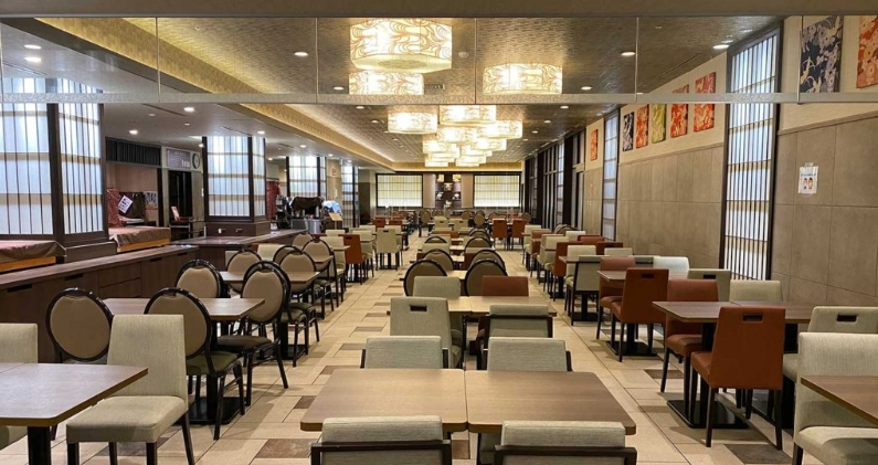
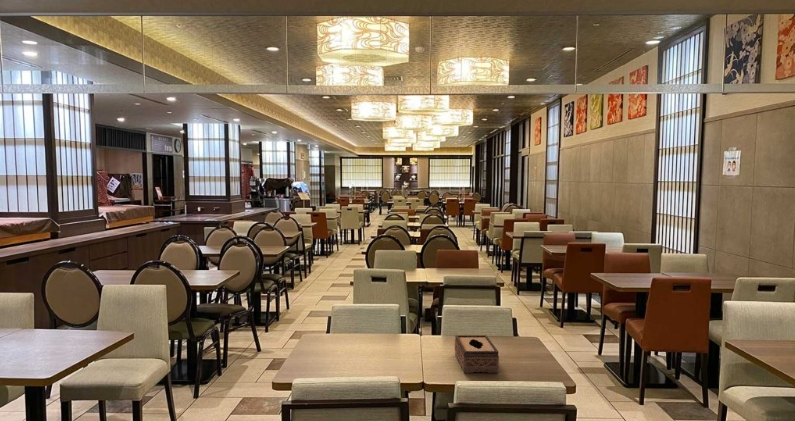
+ tissue box (475, 353)
